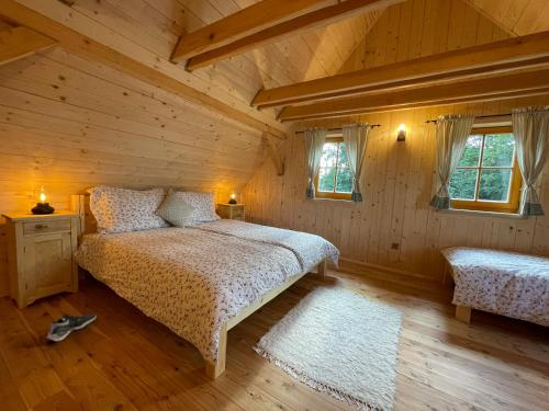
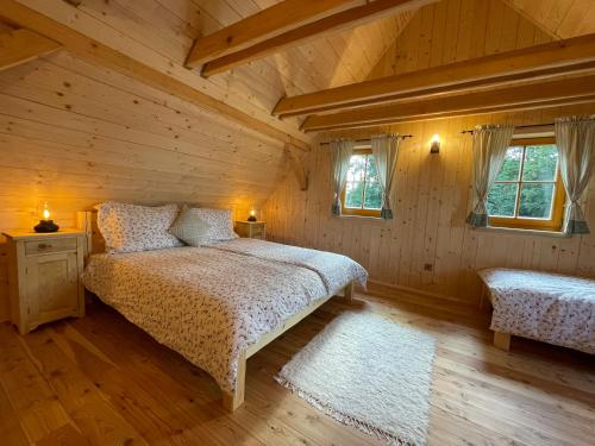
- shoe (72, 321)
